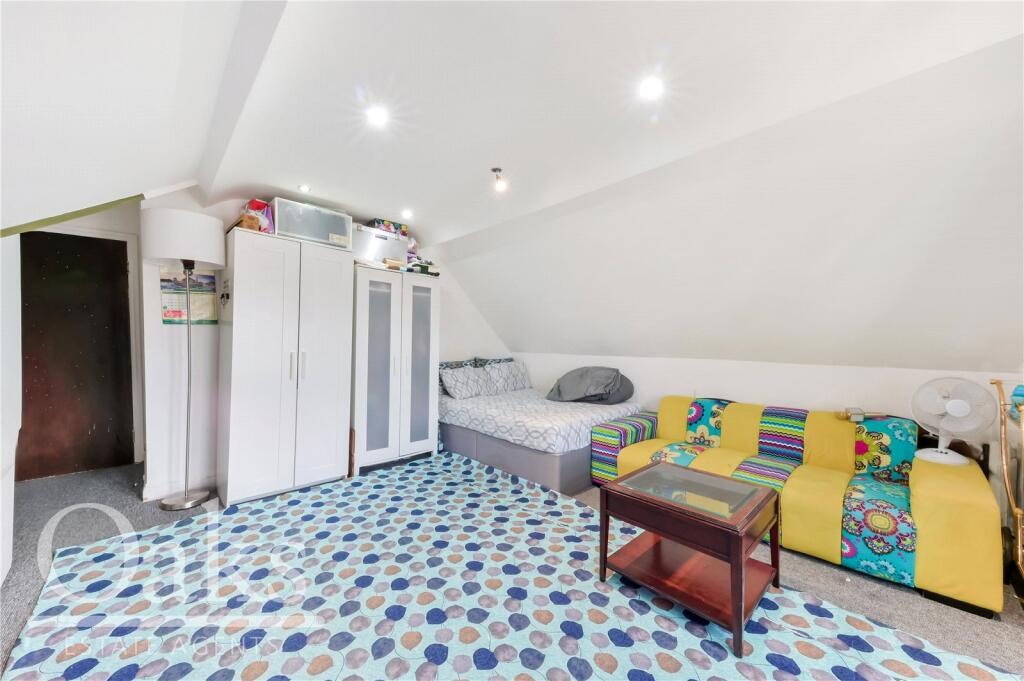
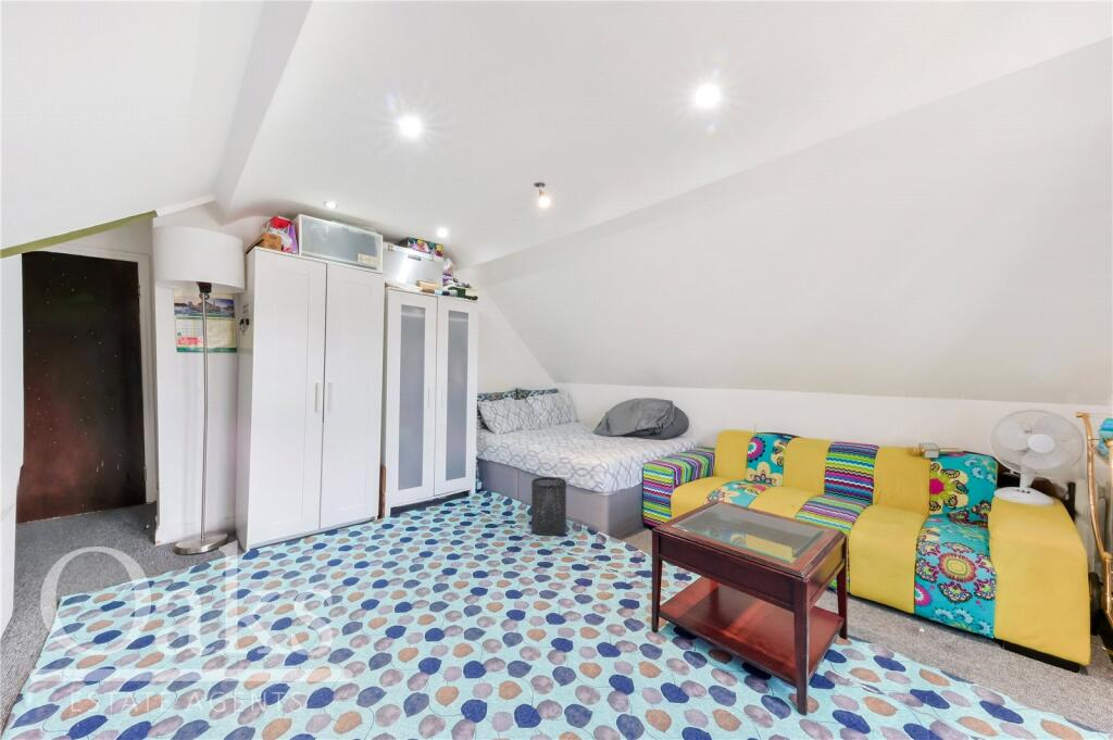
+ trash can (549, 504)
